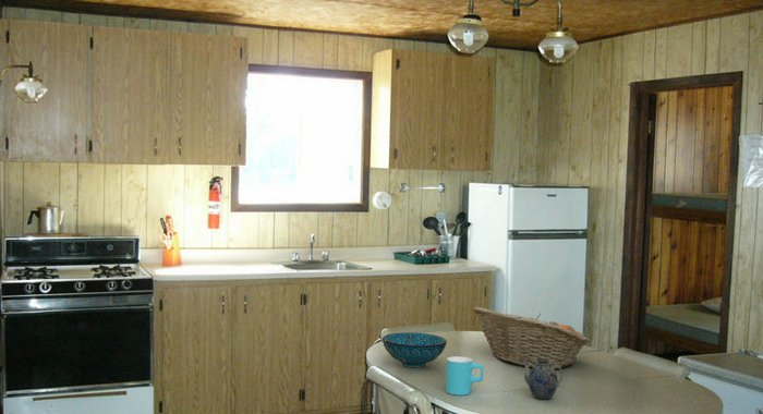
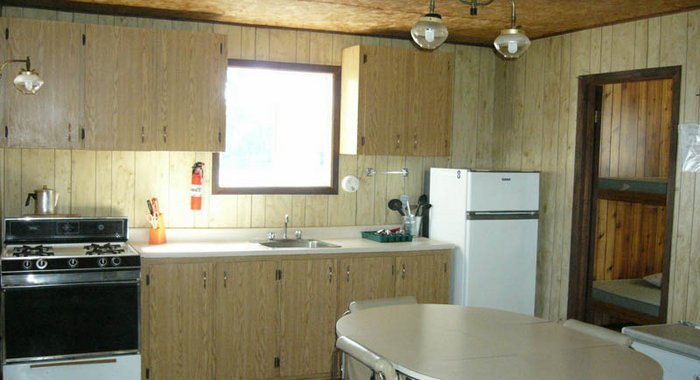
- decorative bowl (413, 351)
- fruit basket (529, 333)
- teapot (542, 378)
- cup (463, 376)
